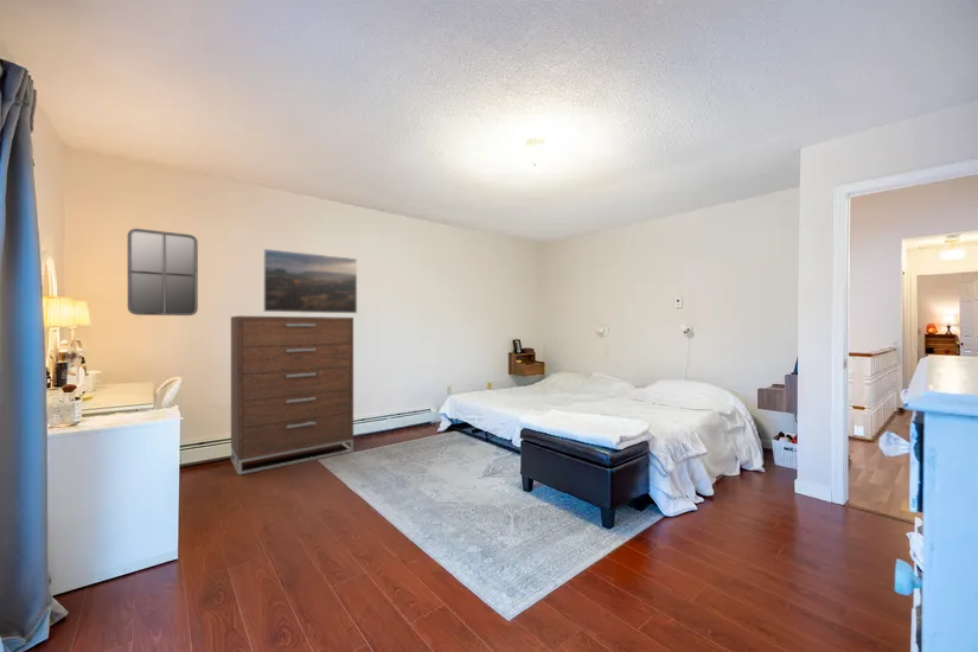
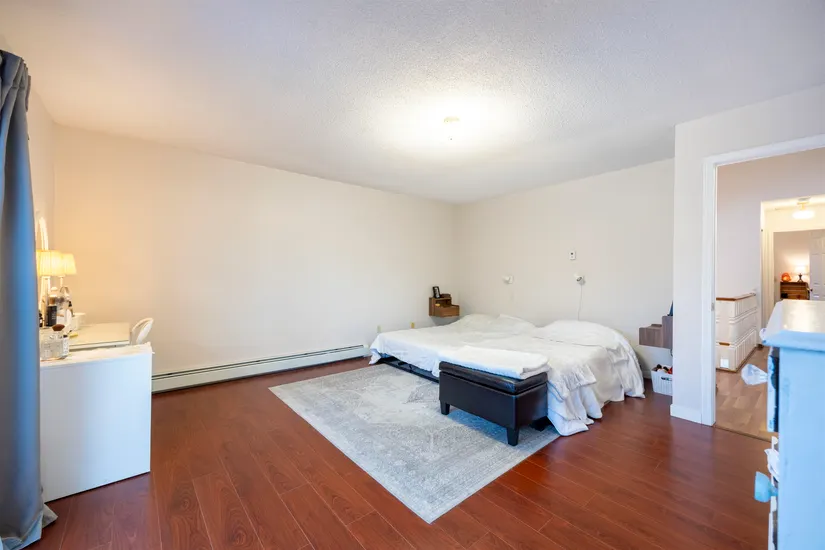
- home mirror (164, 273)
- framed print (313, 283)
- dresser (294, 386)
